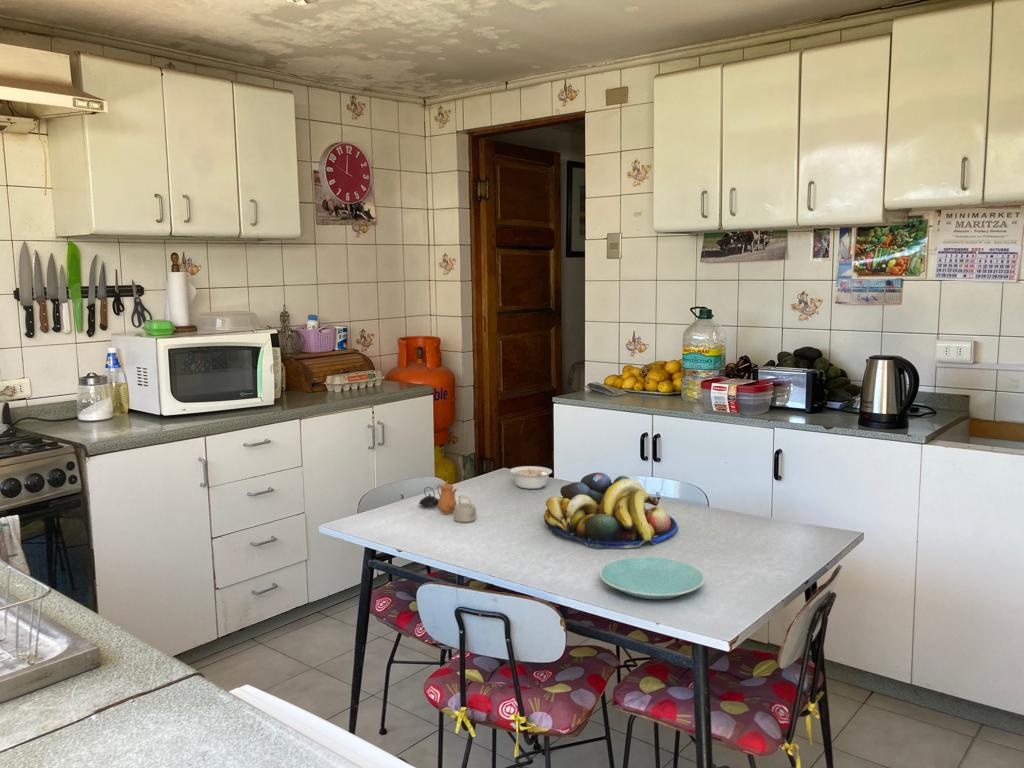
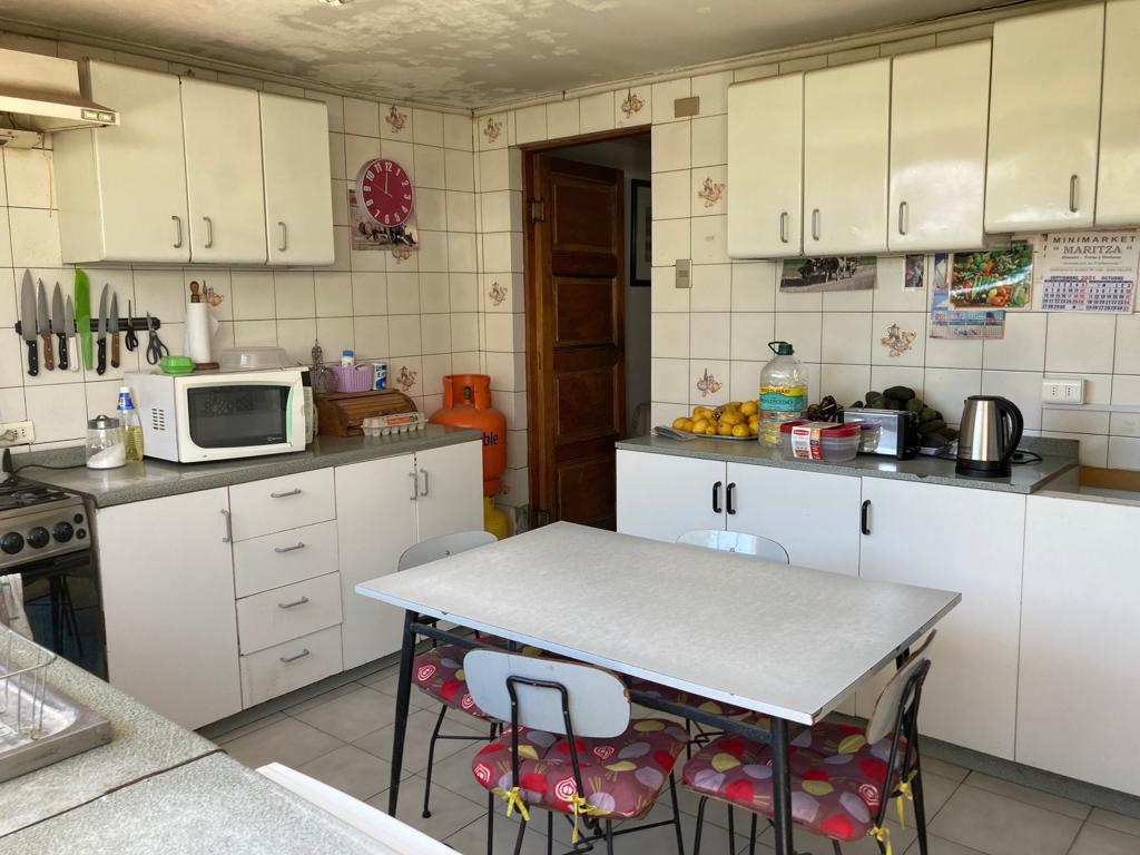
- teapot (448, 497)
- plate (651, 579)
- fruit bowl (612, 503)
- legume (532, 476)
